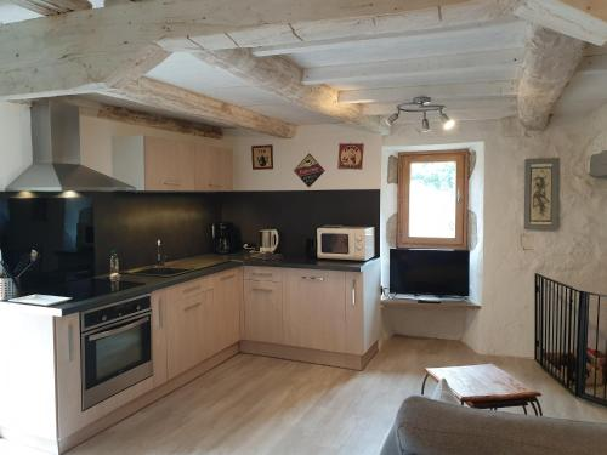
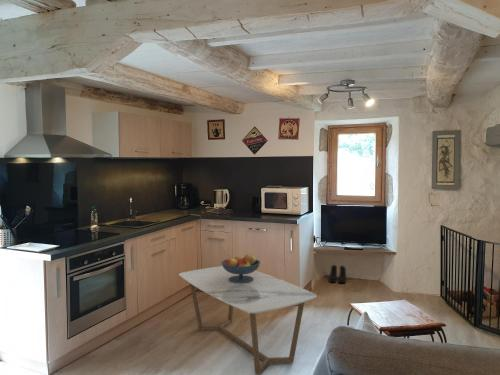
+ boots (336, 273)
+ fruit bowl (240, 267)
+ coffee table (242, 310)
